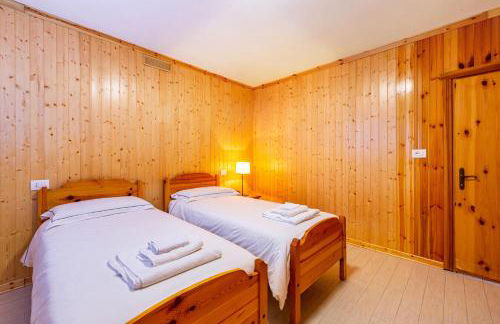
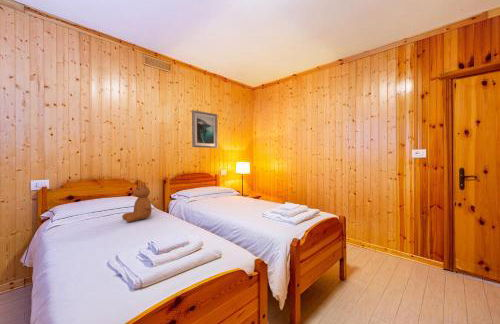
+ teddy bear (137, 200)
+ wall art (205, 130)
